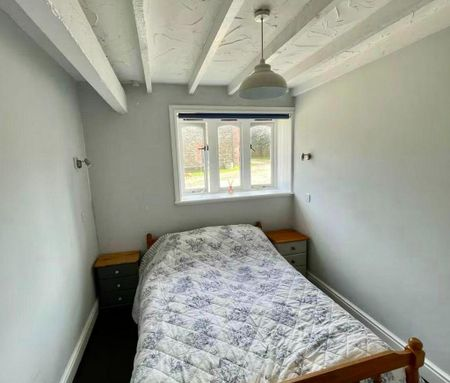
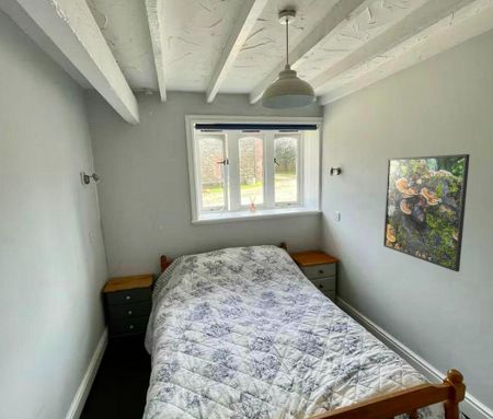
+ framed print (419, 208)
